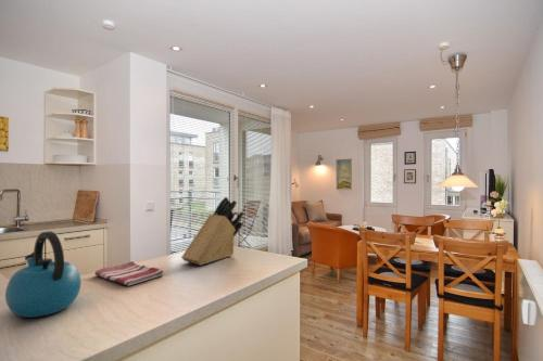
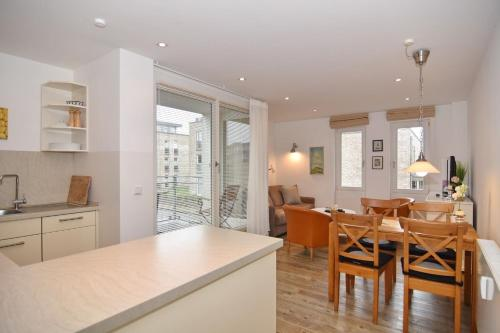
- dish towel (129, 272)
- knife block (215, 228)
- kettle (43, 269)
